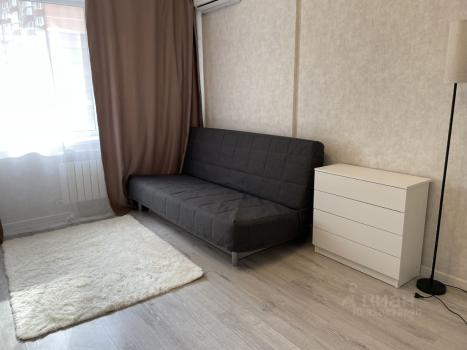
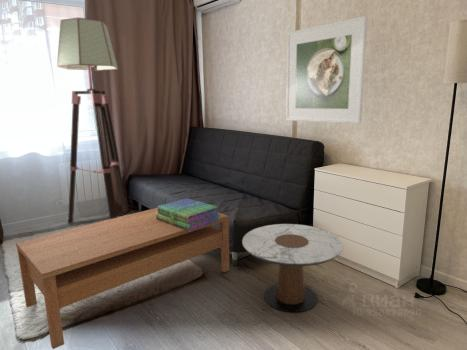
+ side table (291, 269)
+ floor lamp (96, 126)
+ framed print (321, 74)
+ stack of books (187, 212)
+ coffee table (134, 257)
